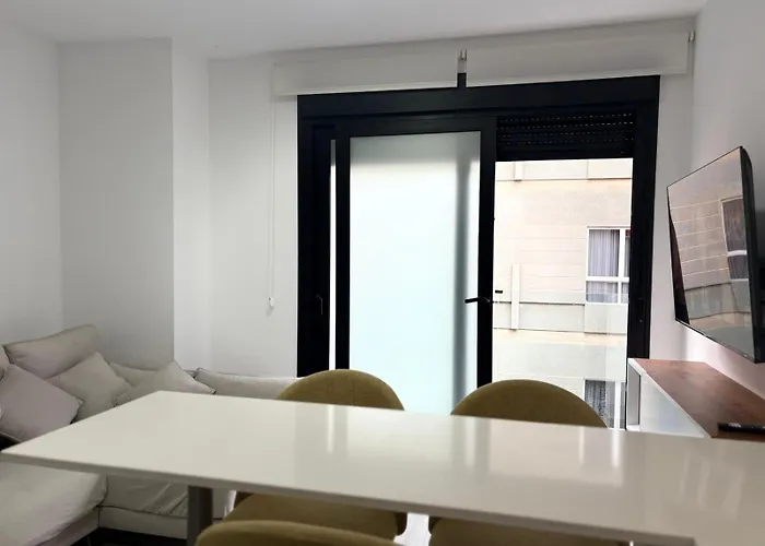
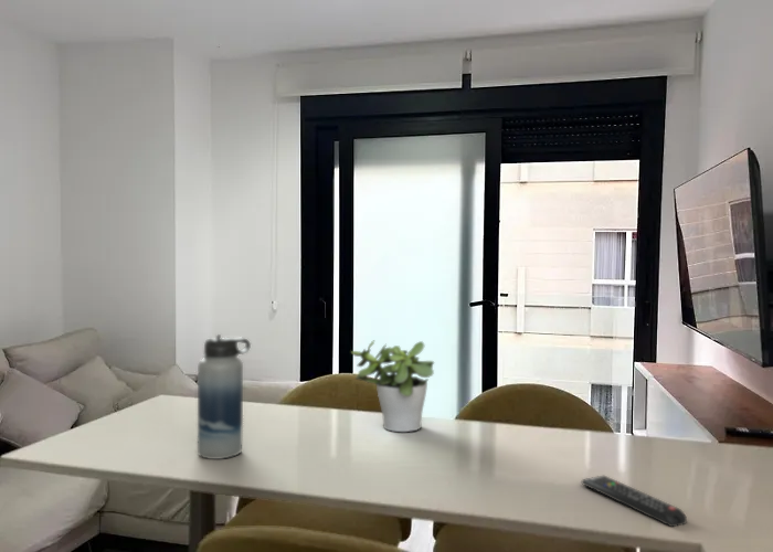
+ potted plant (392, 384)
+ remote control (629, 498)
+ water bottle (223, 393)
